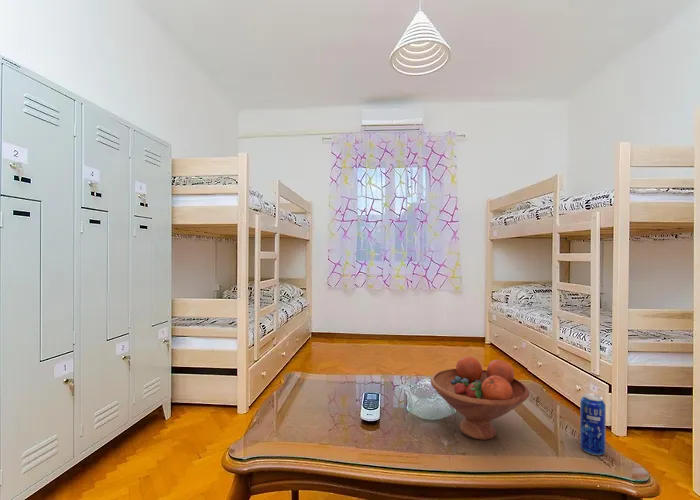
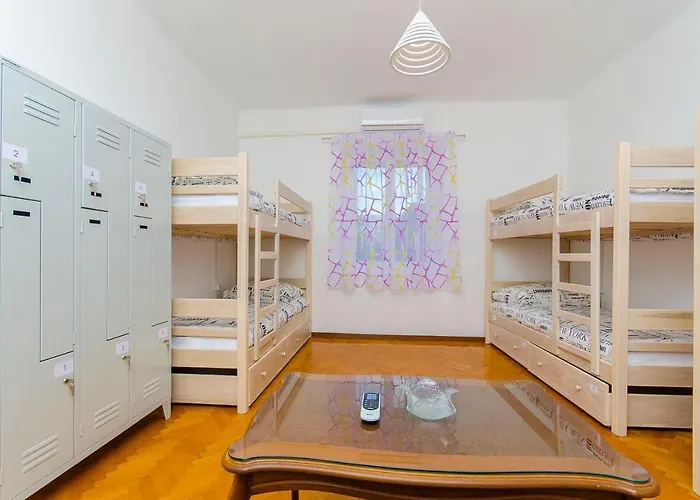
- beverage can (592, 423)
- fruit bowl (477, 398)
